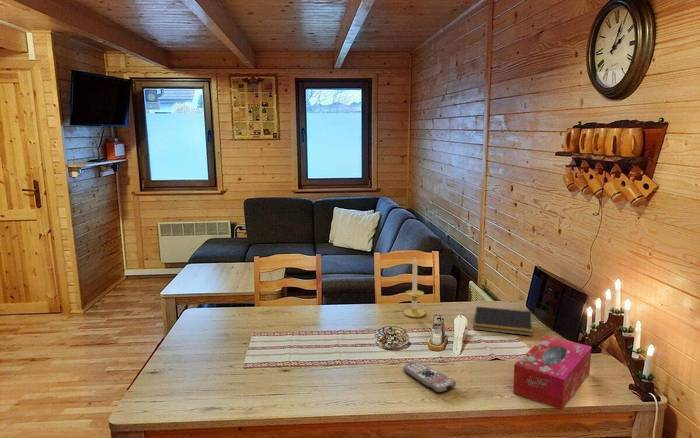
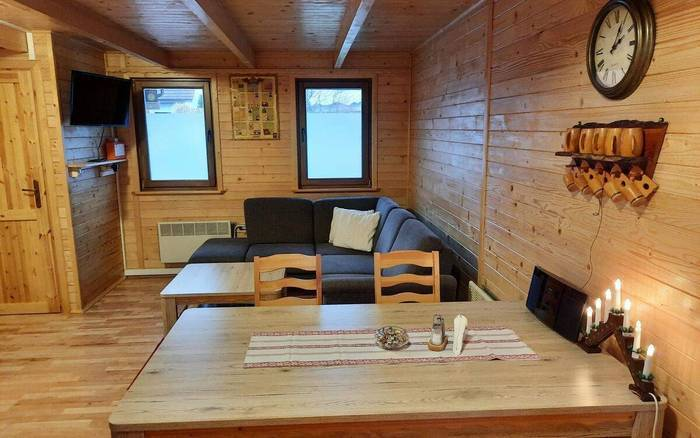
- remote control (427, 376)
- candle (414, 285)
- tissue box (553, 369)
- notepad (502, 320)
